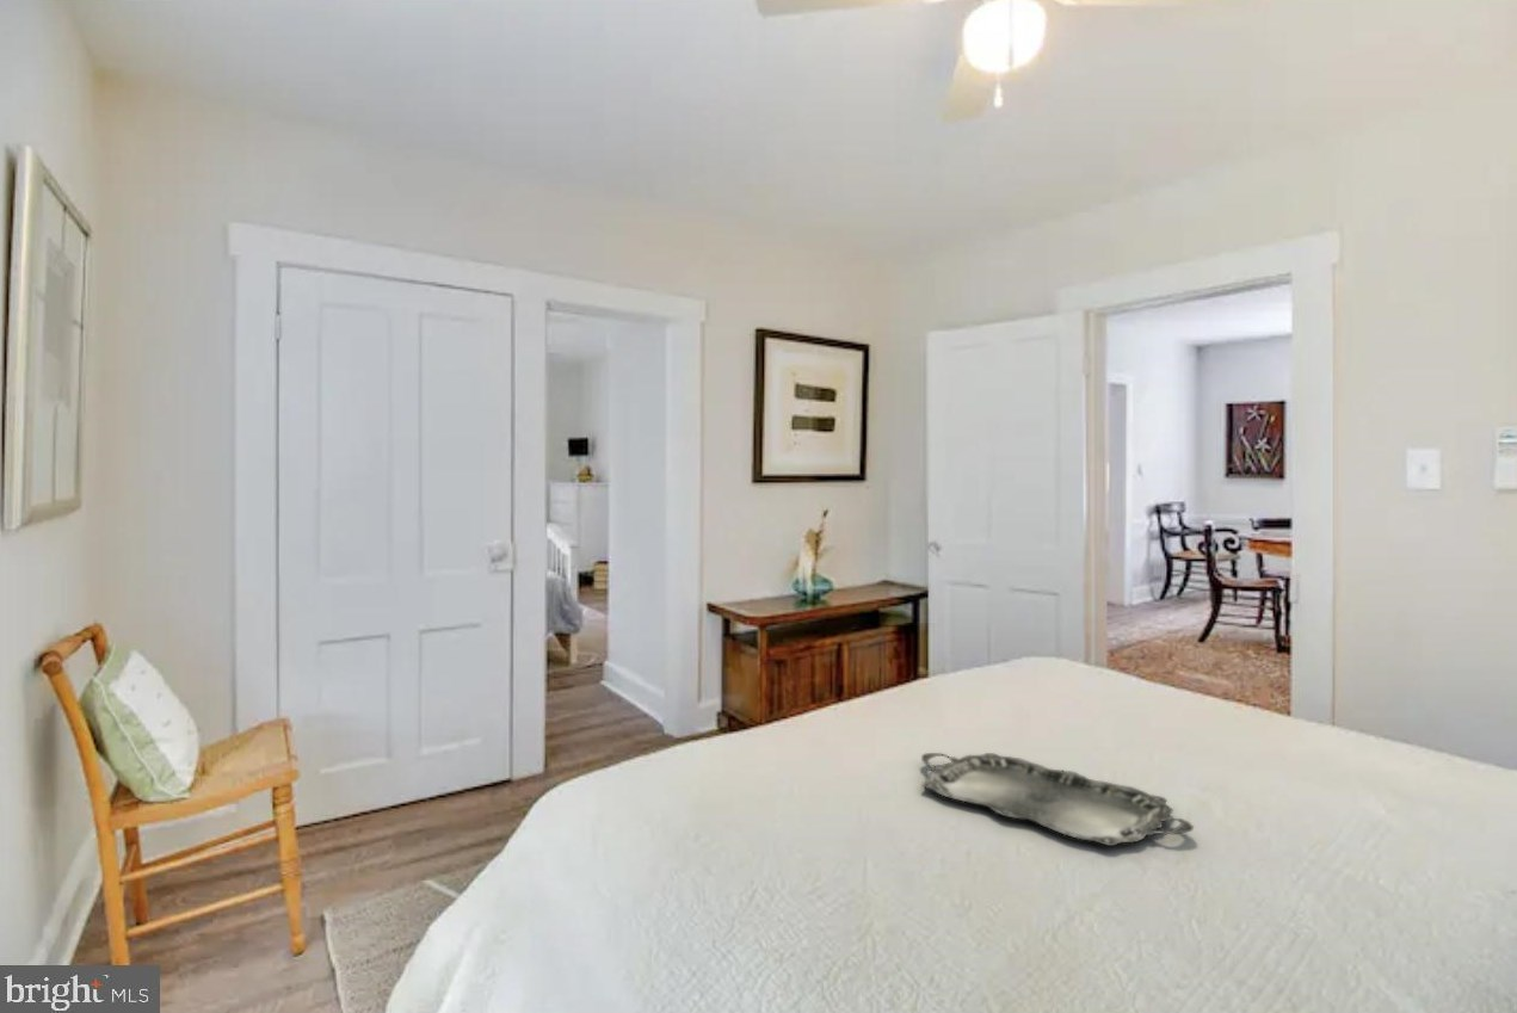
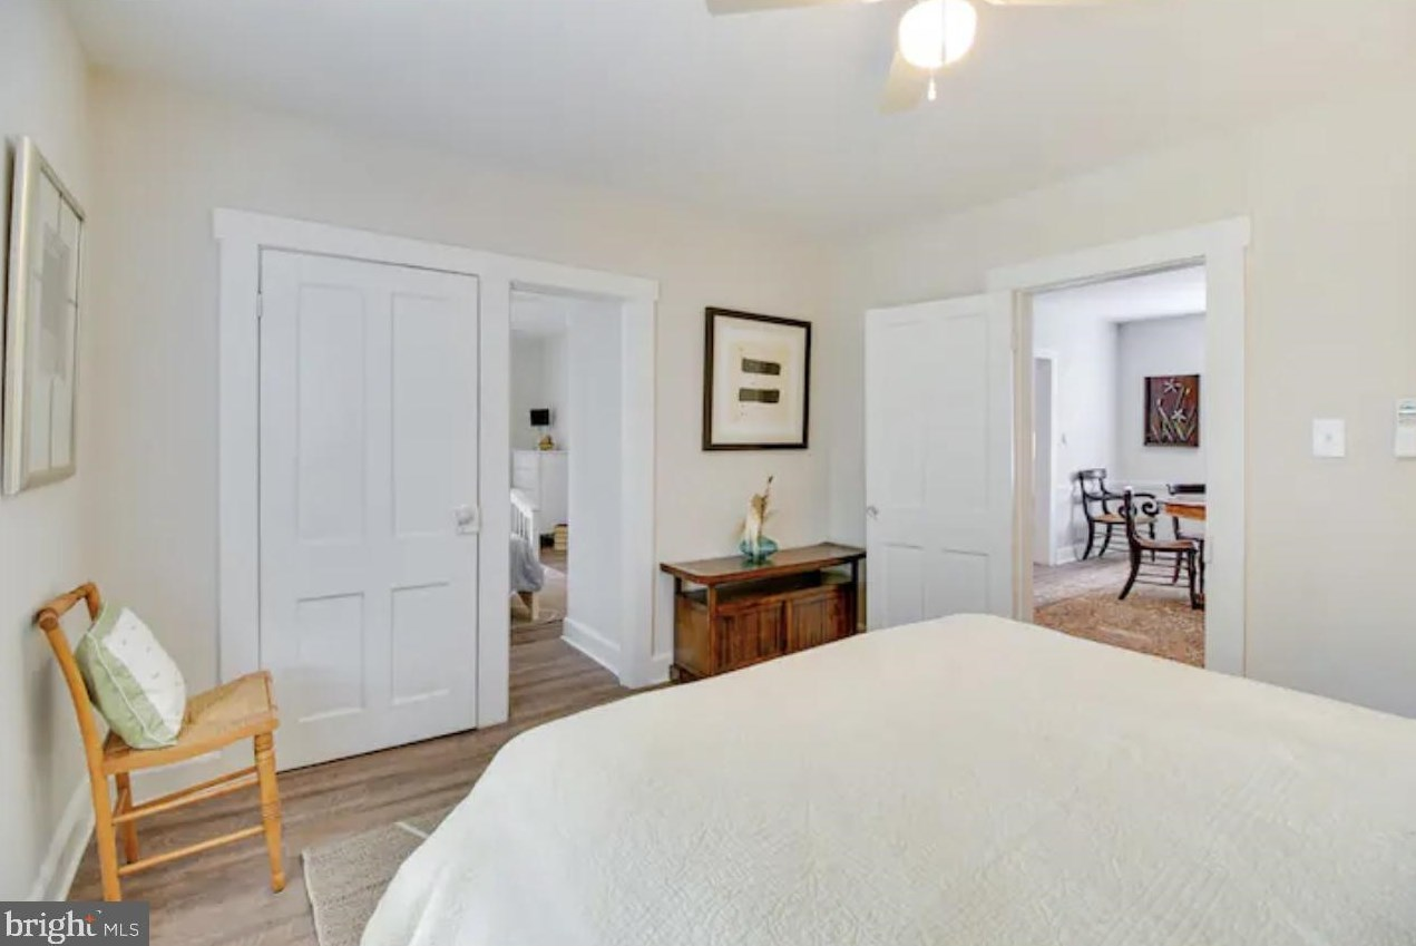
- serving tray (1041, 792)
